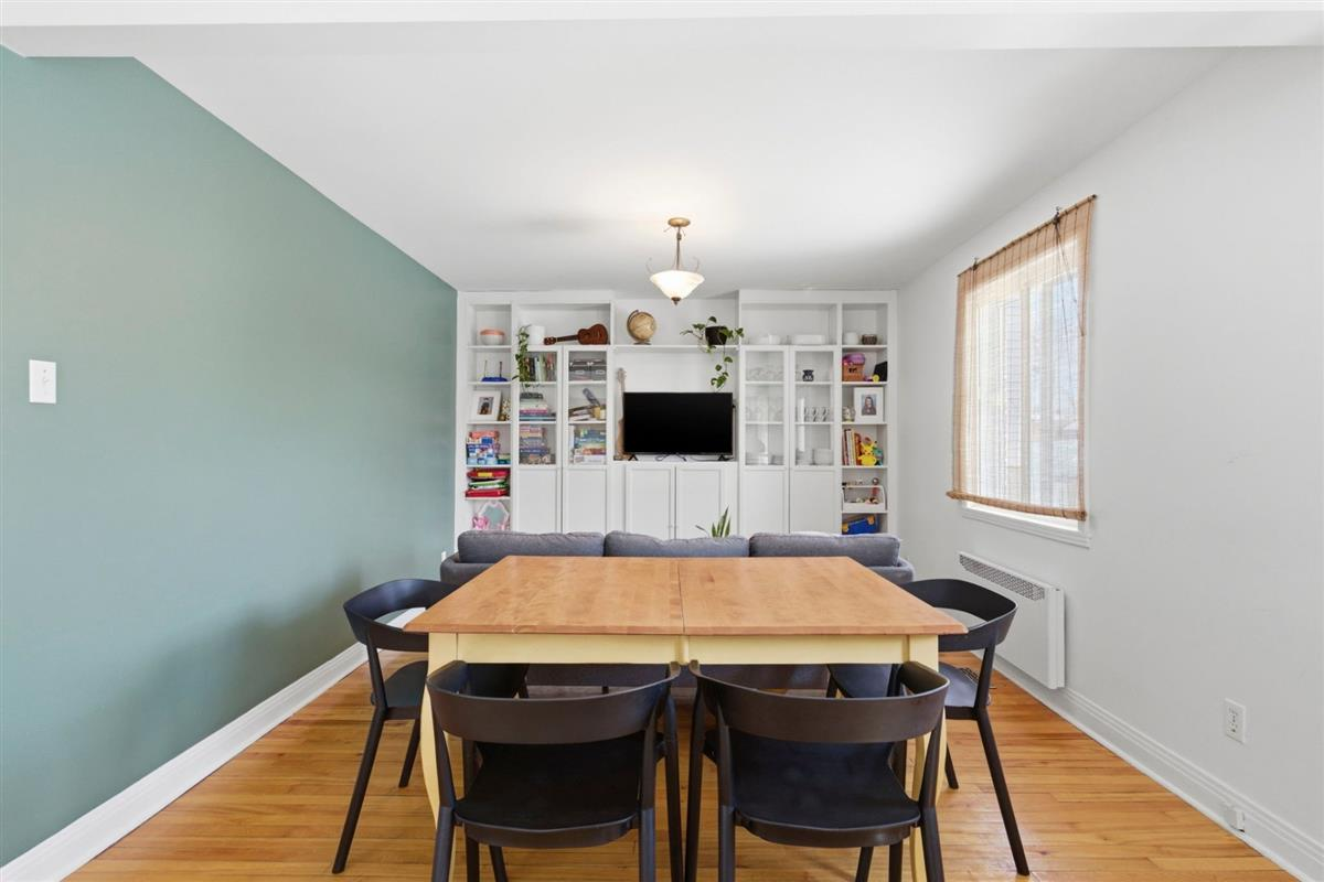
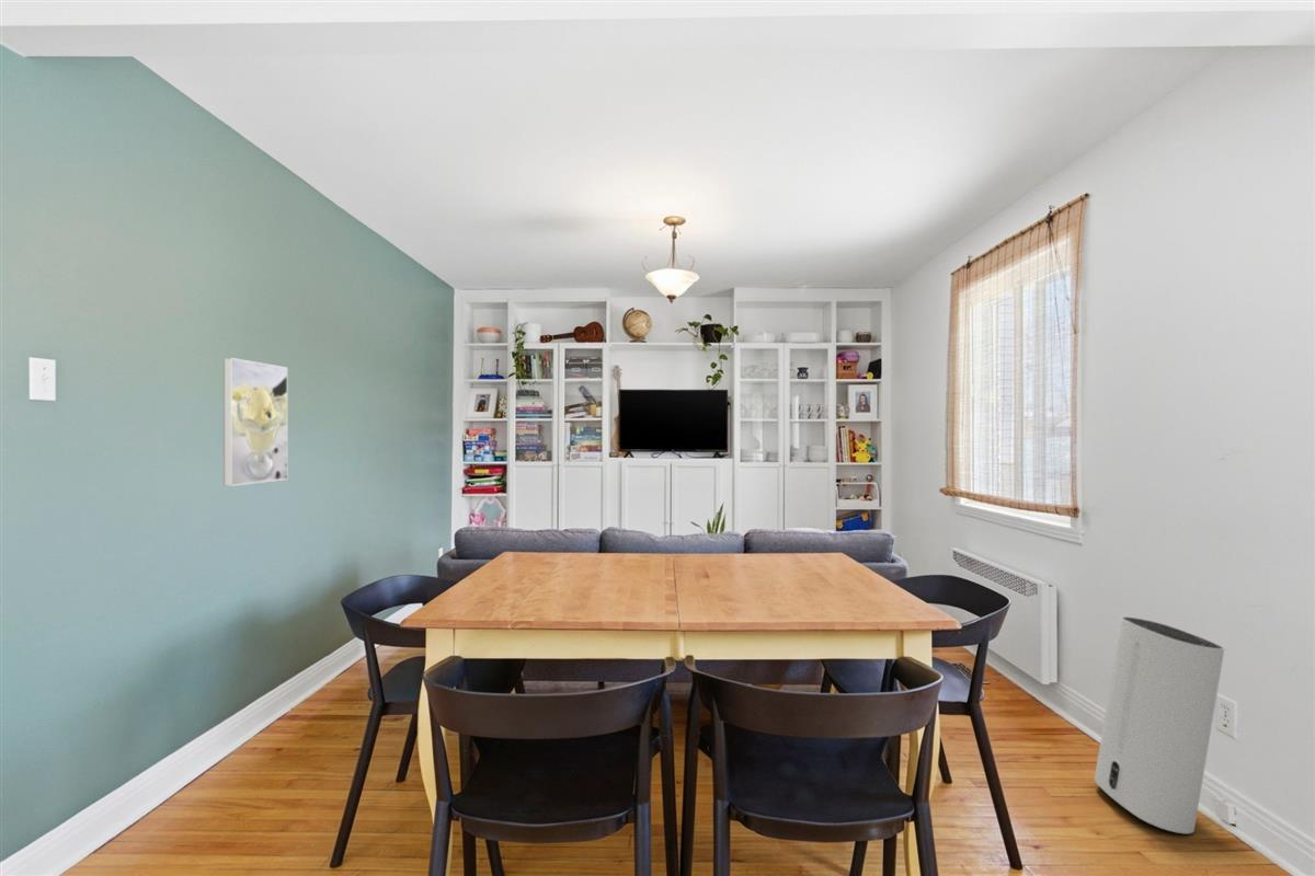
+ air purifier (1154, 717)
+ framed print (258, 423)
